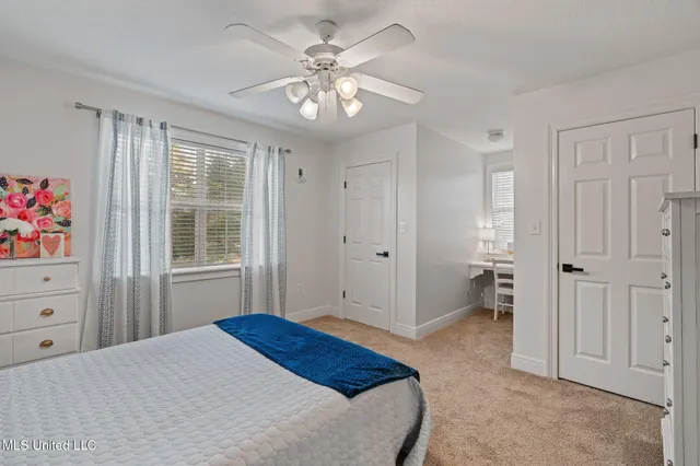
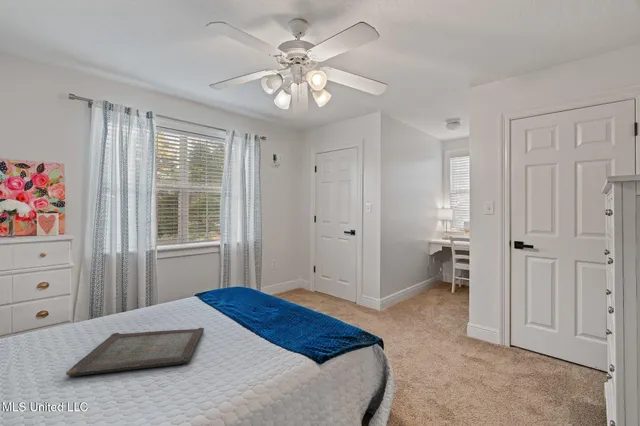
+ serving tray (146, 347)
